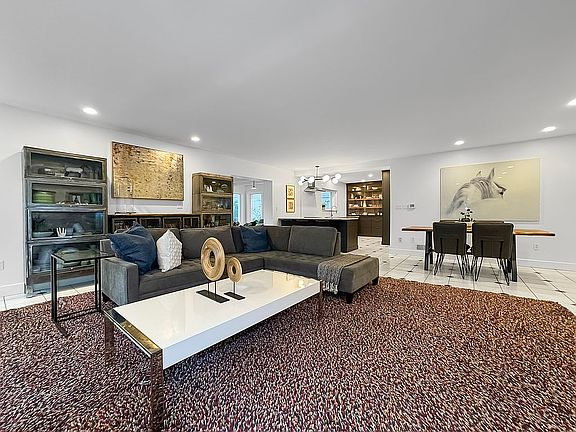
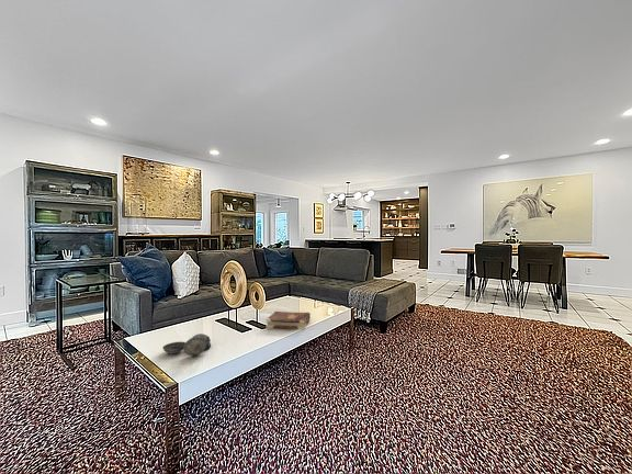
+ book (289, 319)
+ decorative bowl (191, 341)
